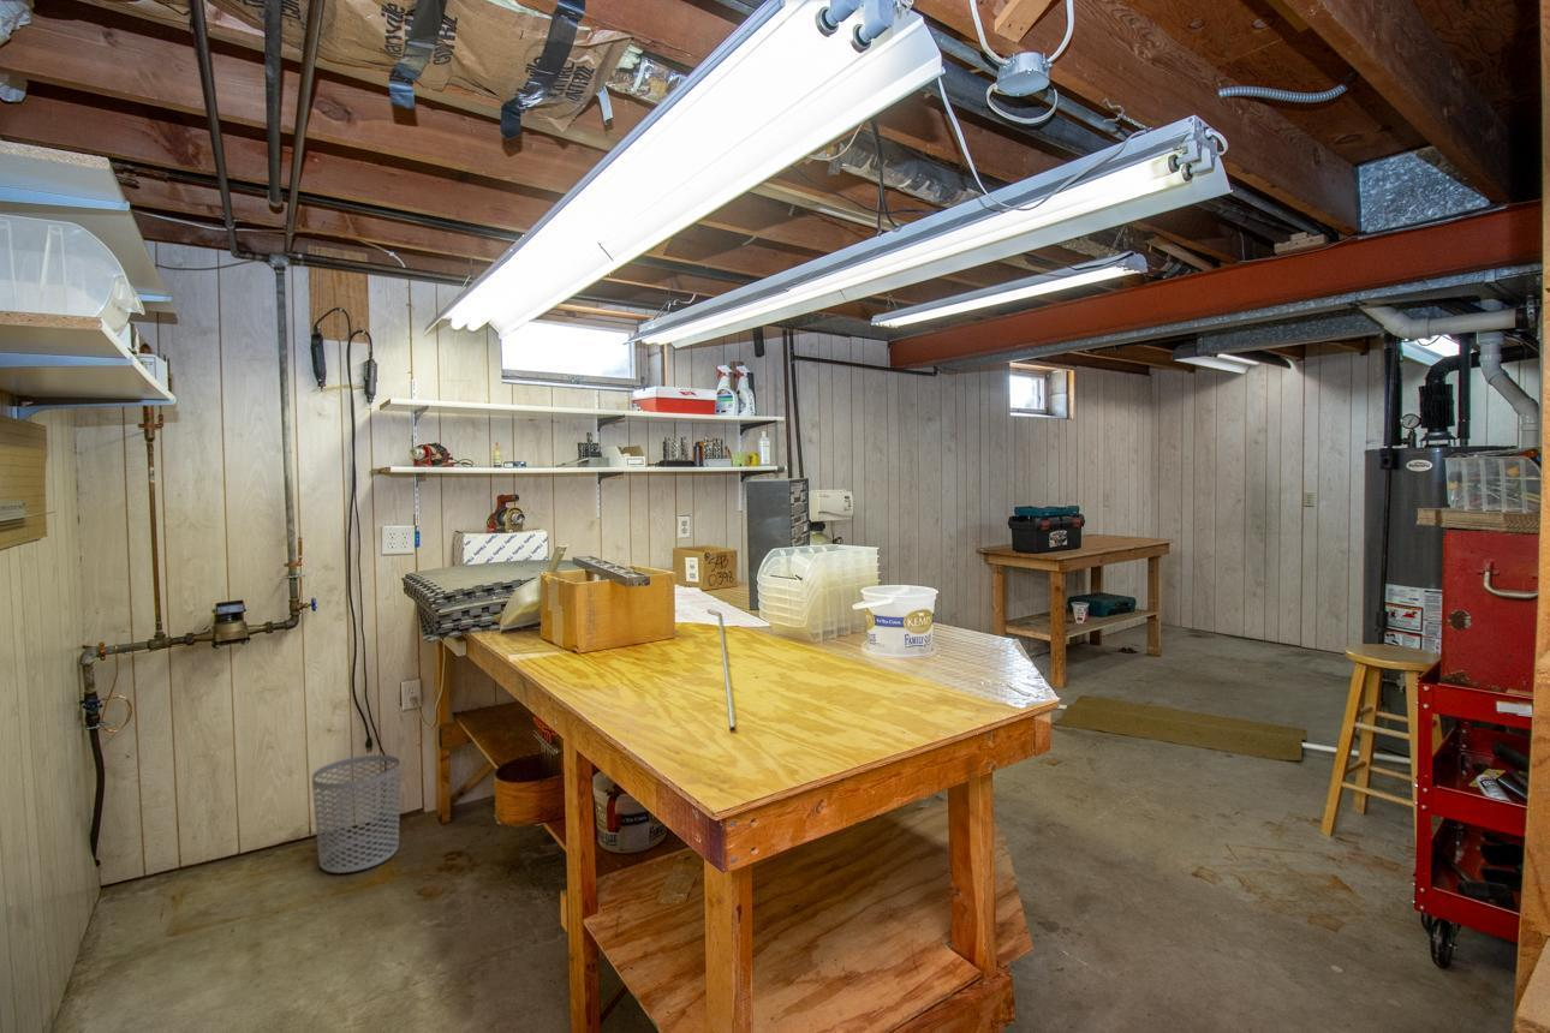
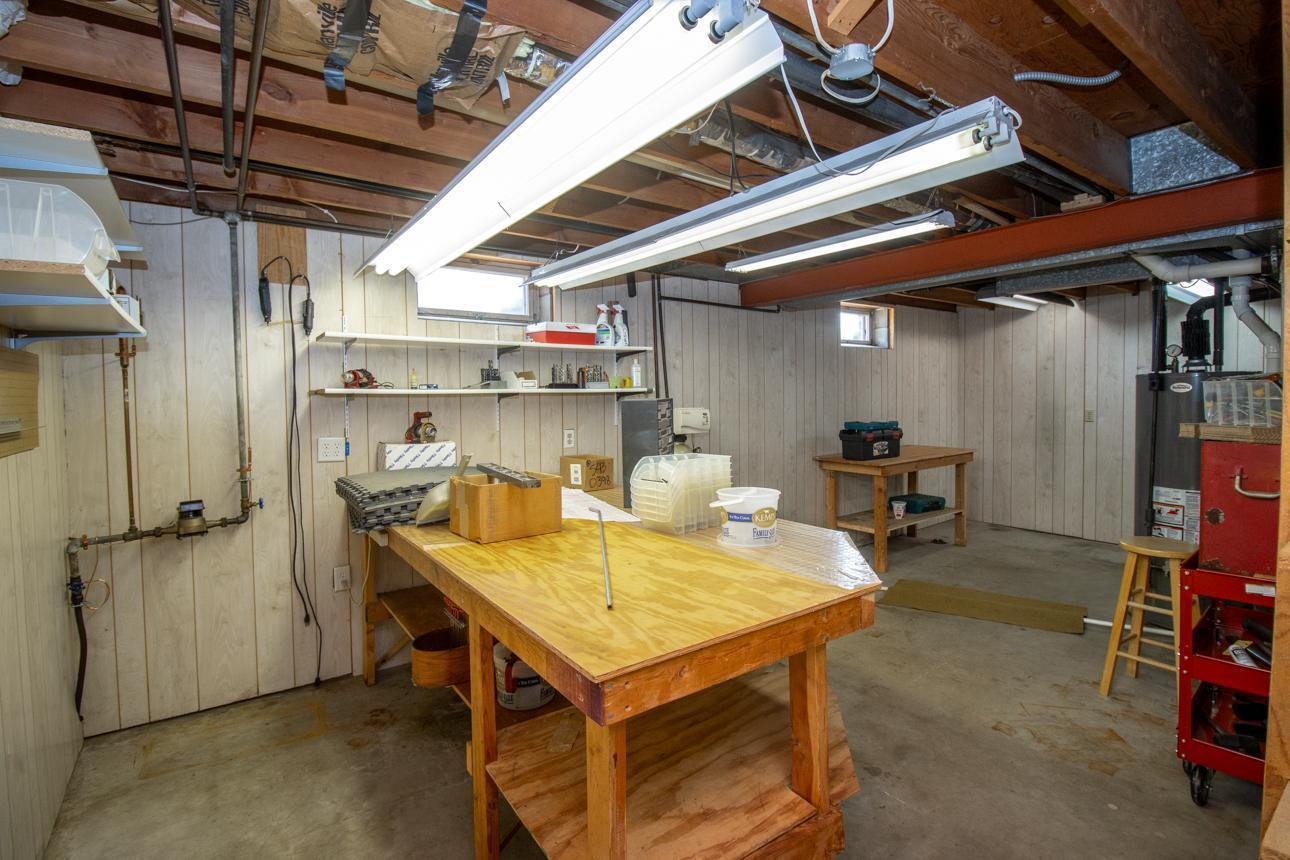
- waste bin (358, 812)
